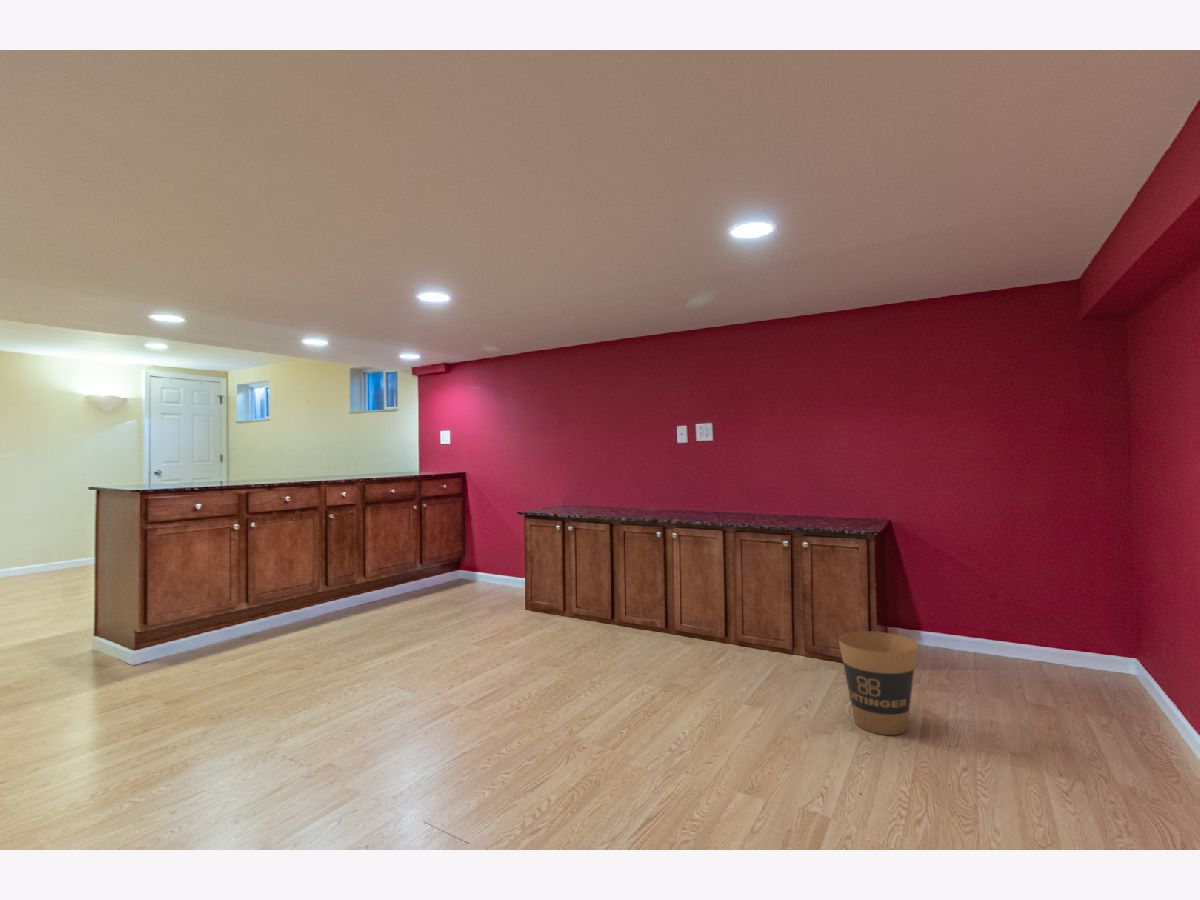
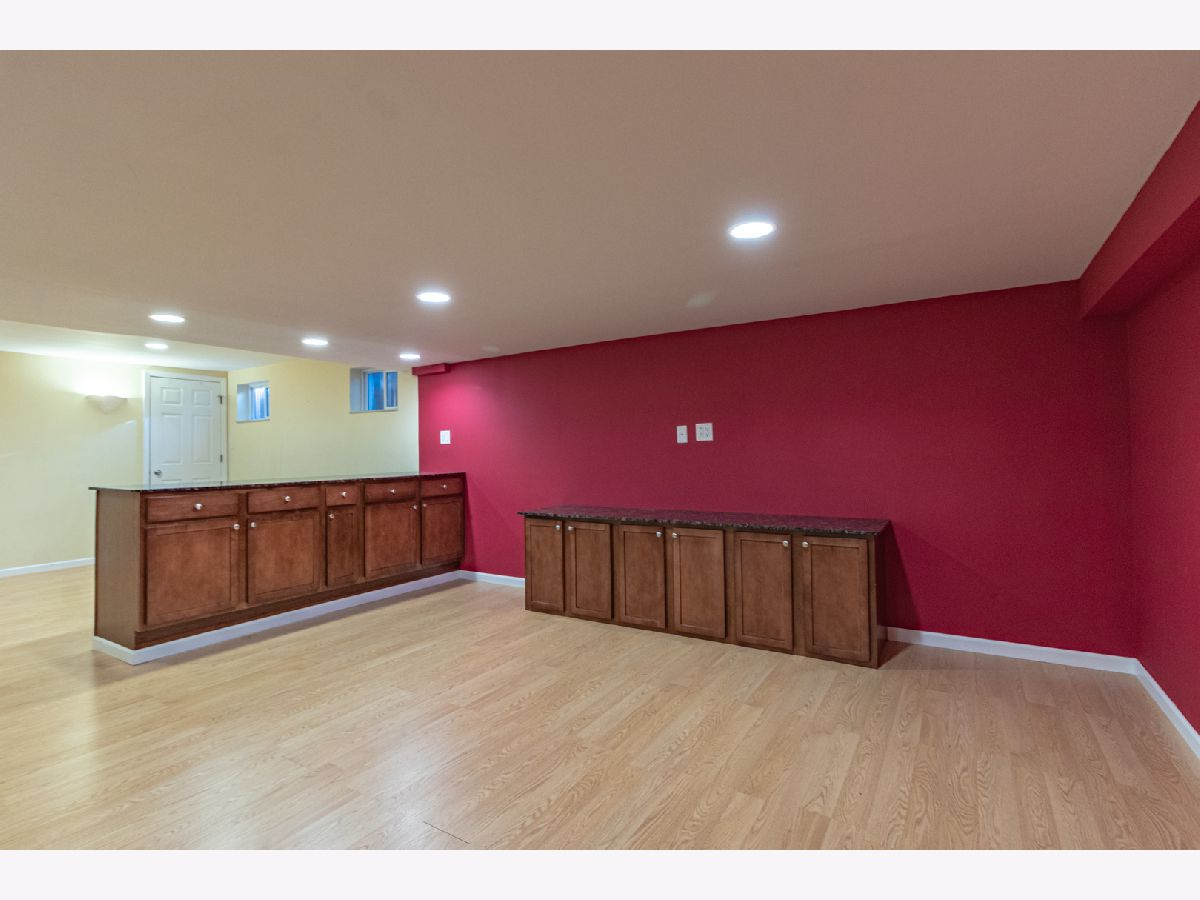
- trash can (878, 682)
